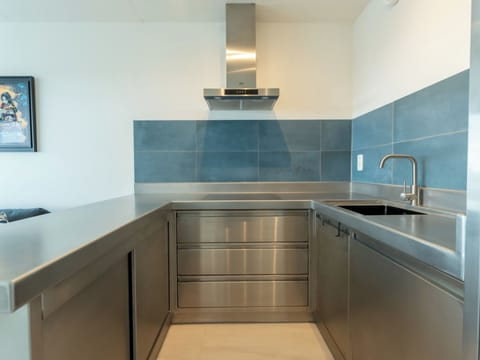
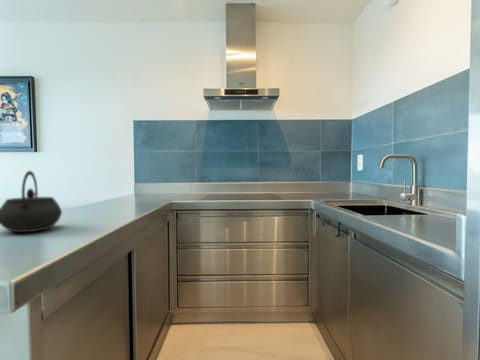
+ kettle (31, 199)
